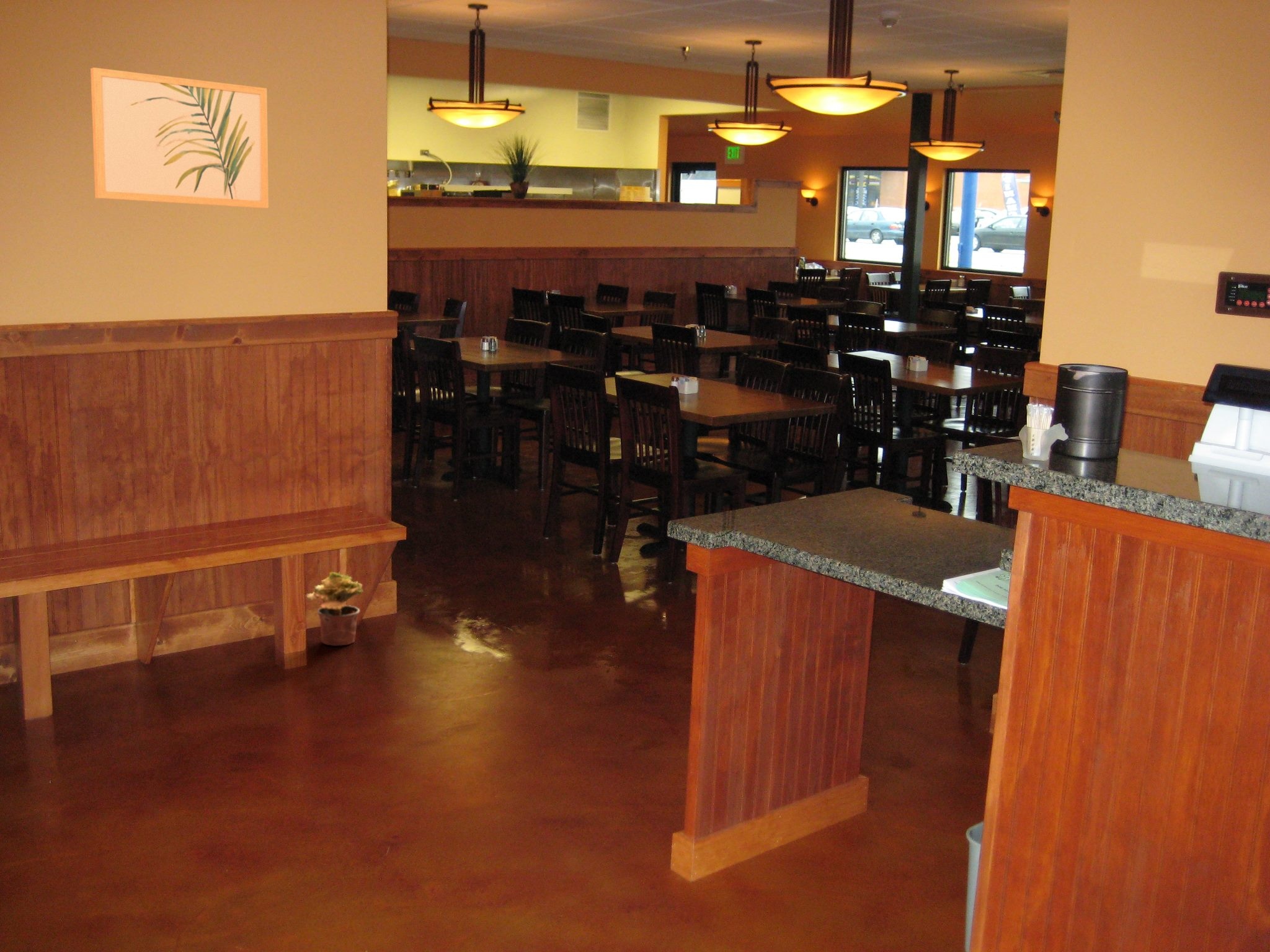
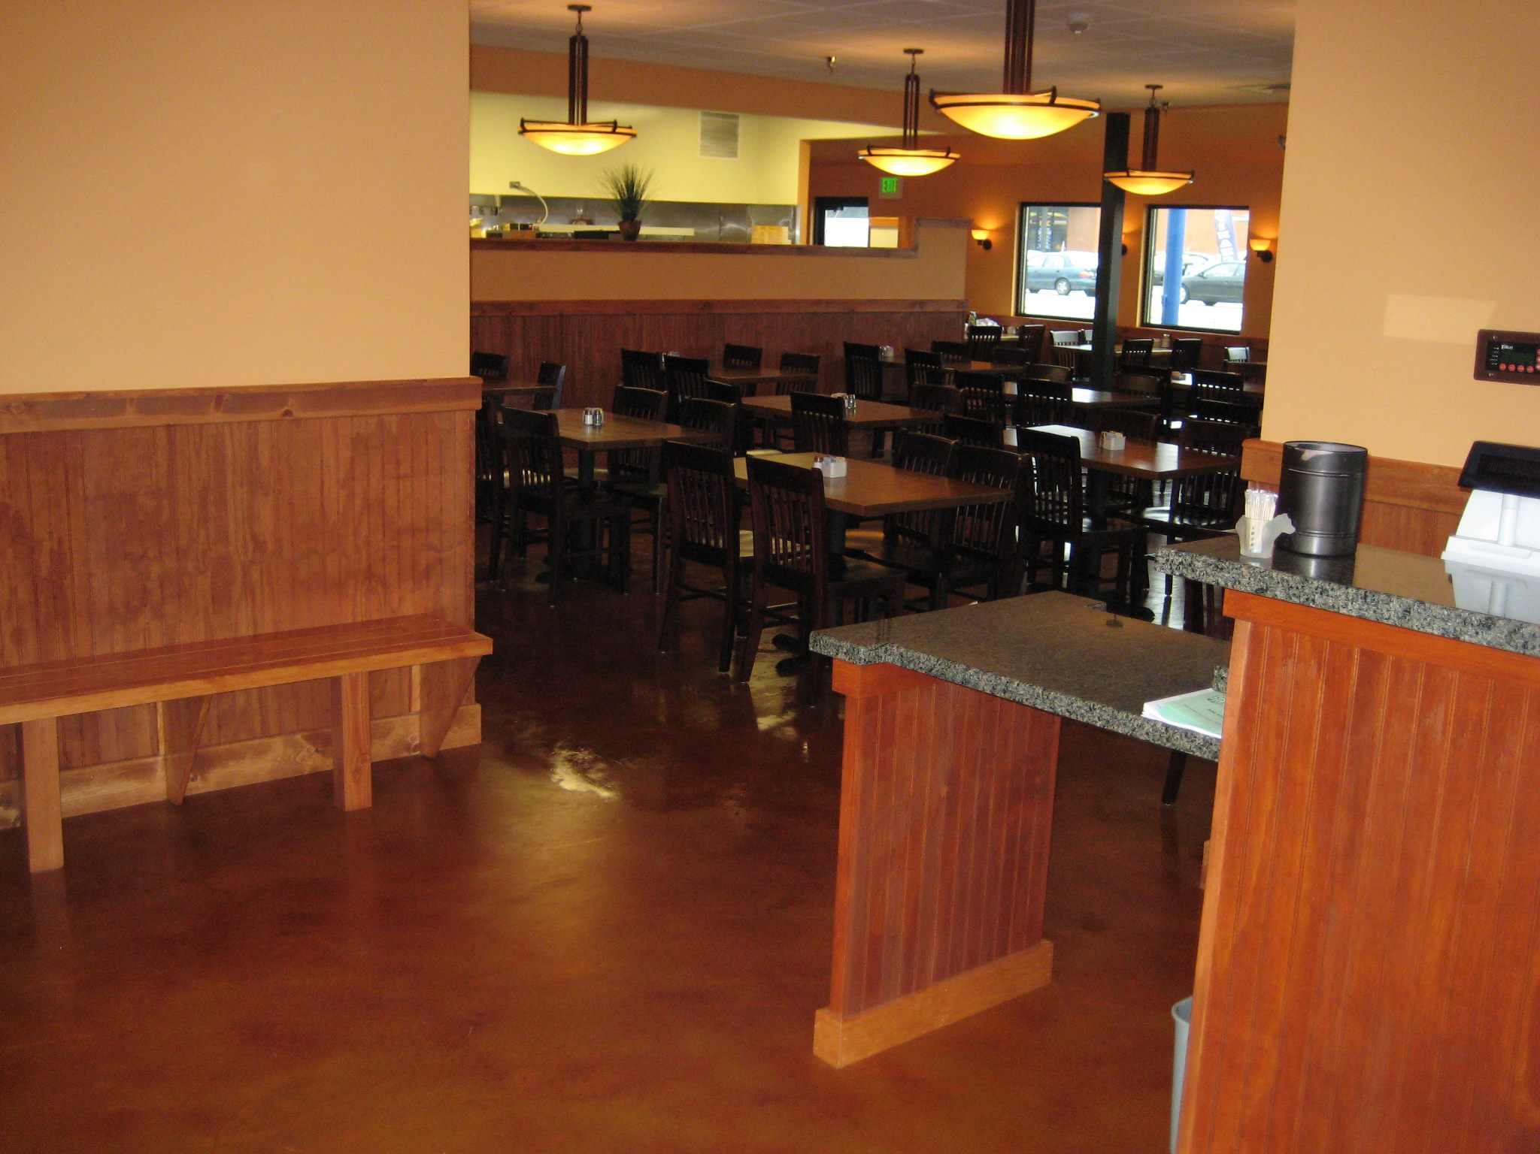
- wall art (183, 141)
- potted plant (335, 606)
